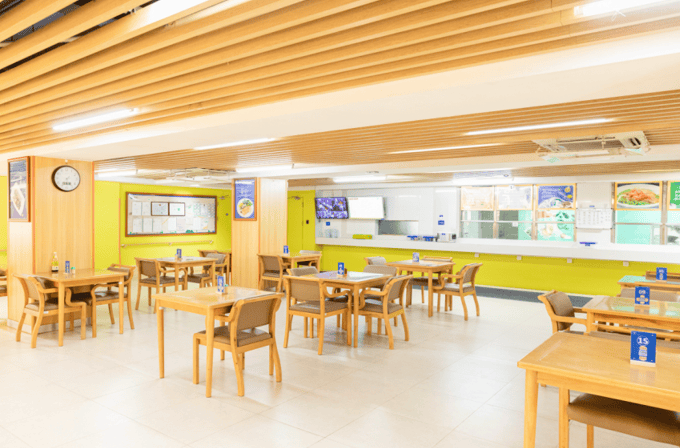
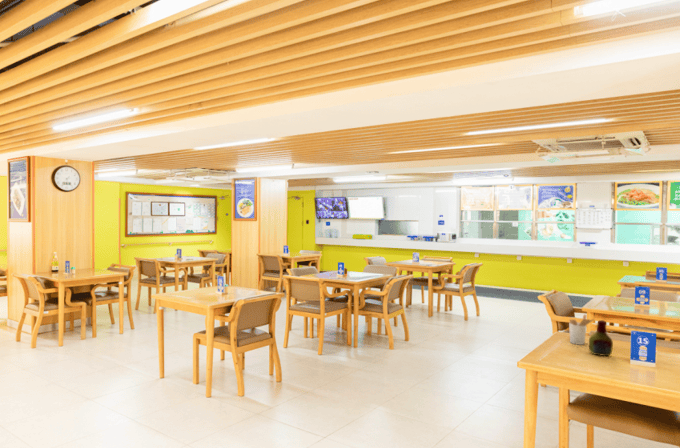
+ bottle (600, 337)
+ utensil holder (580, 329)
